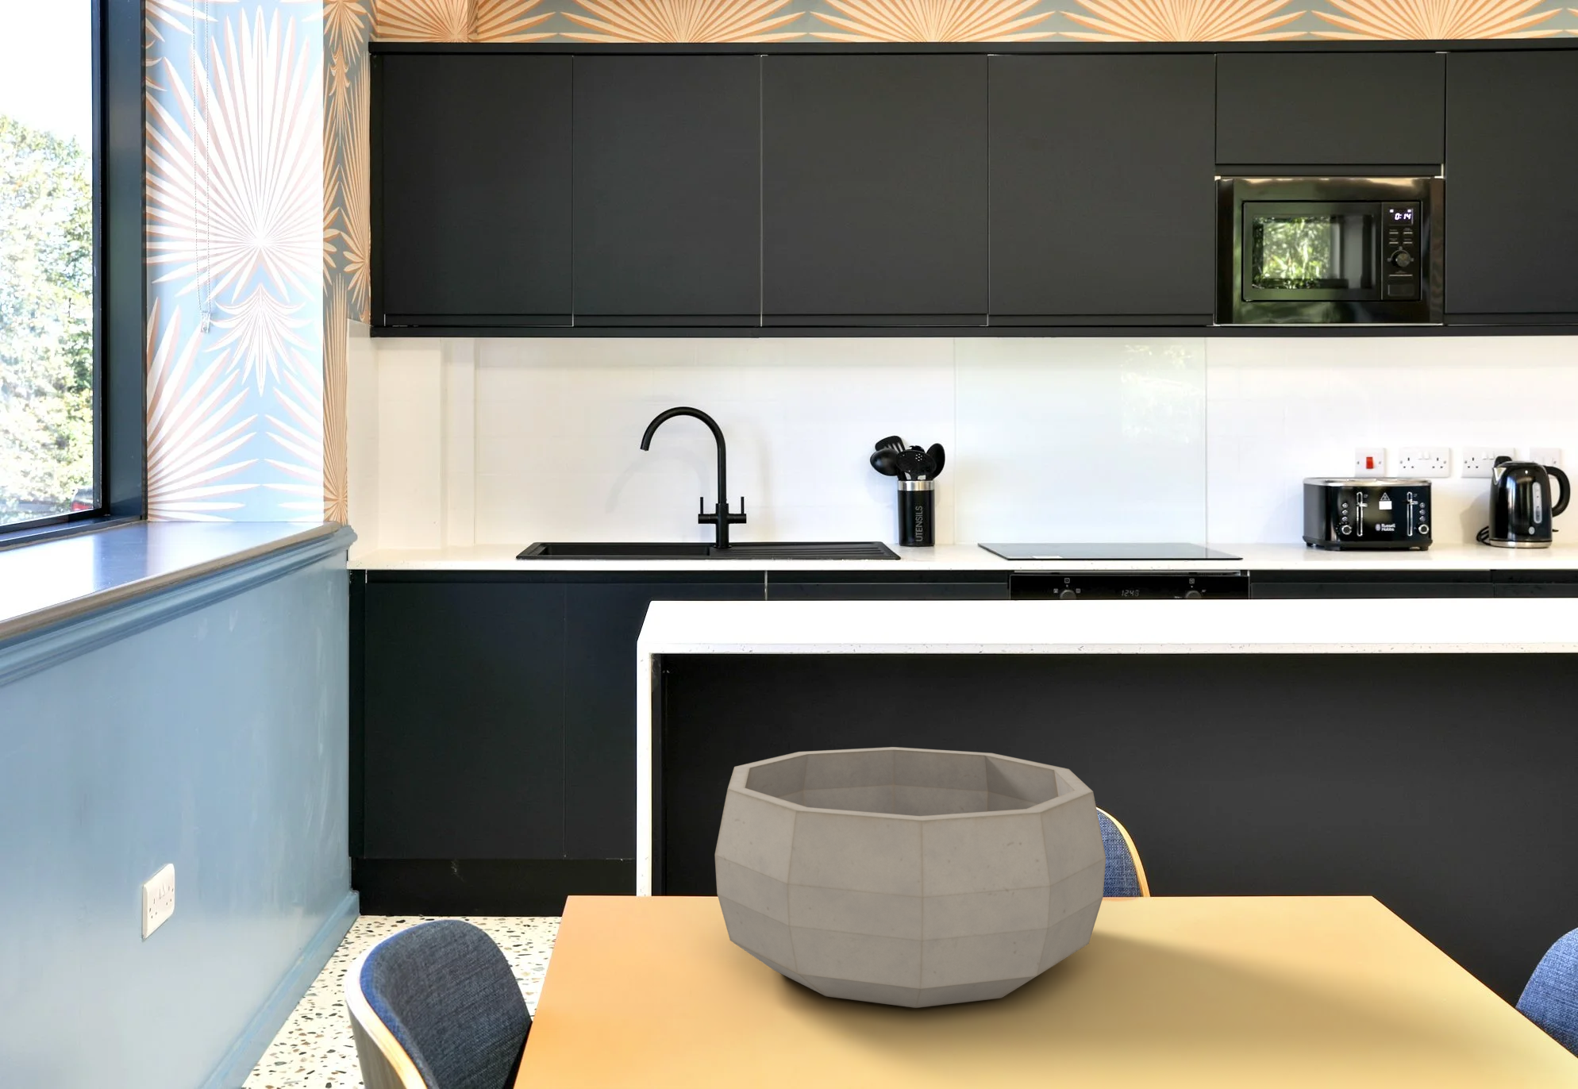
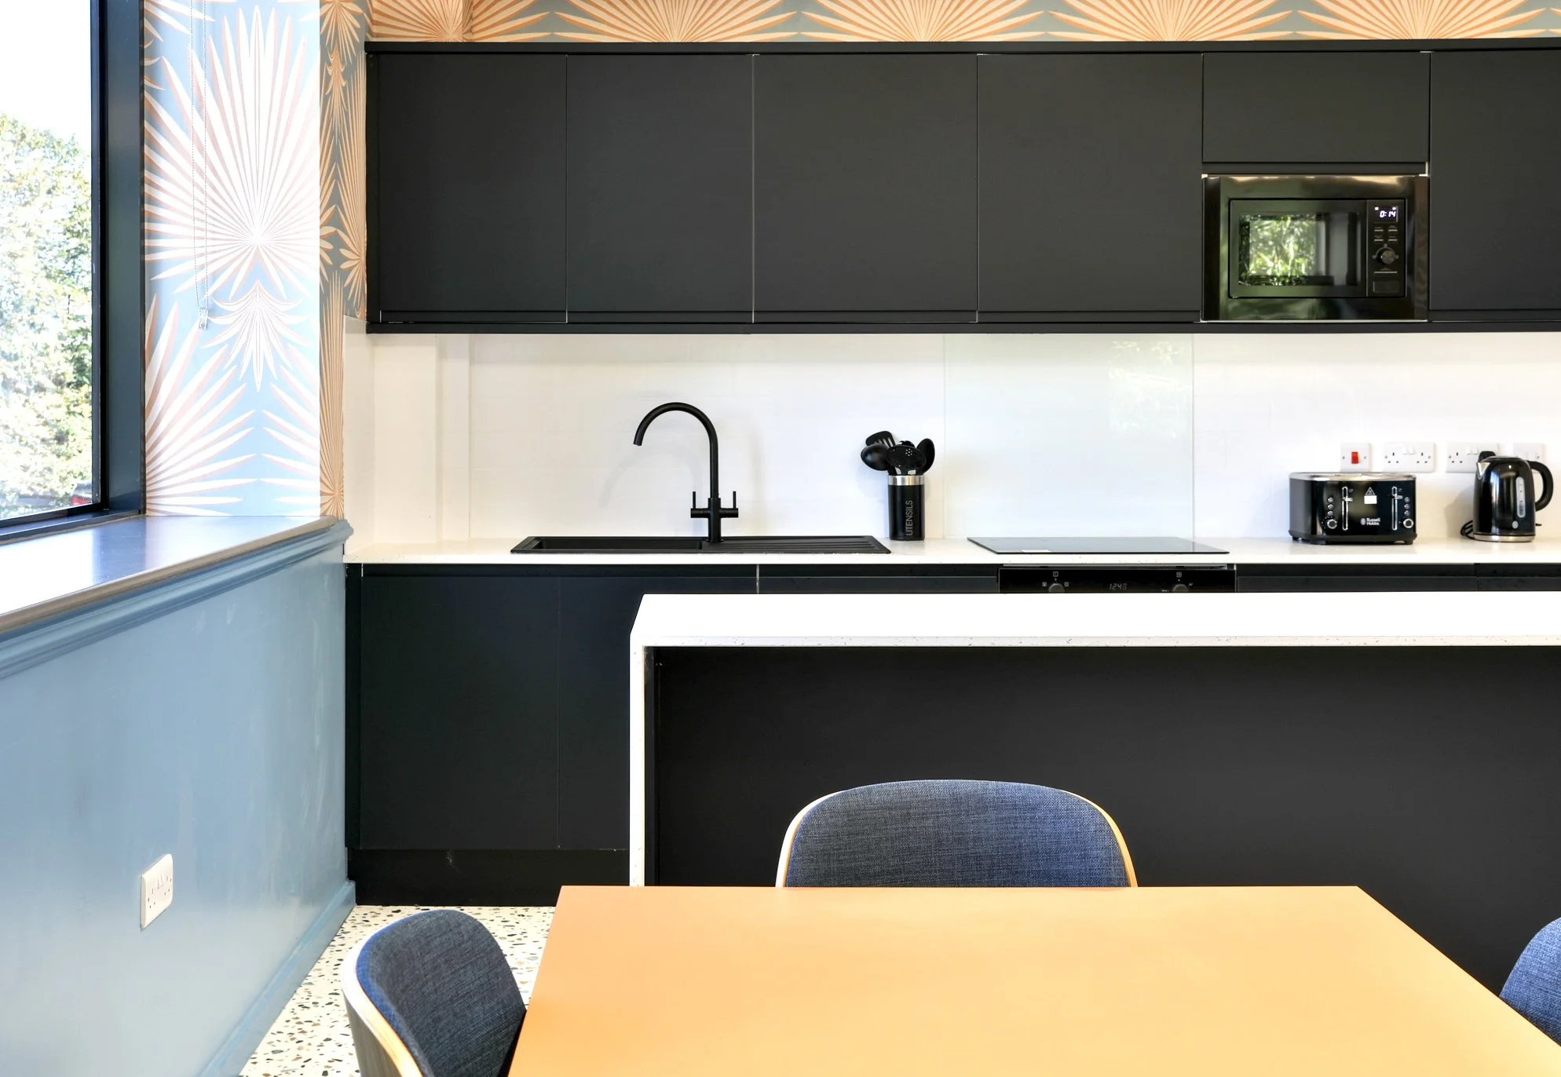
- decorative bowl (905, 867)
